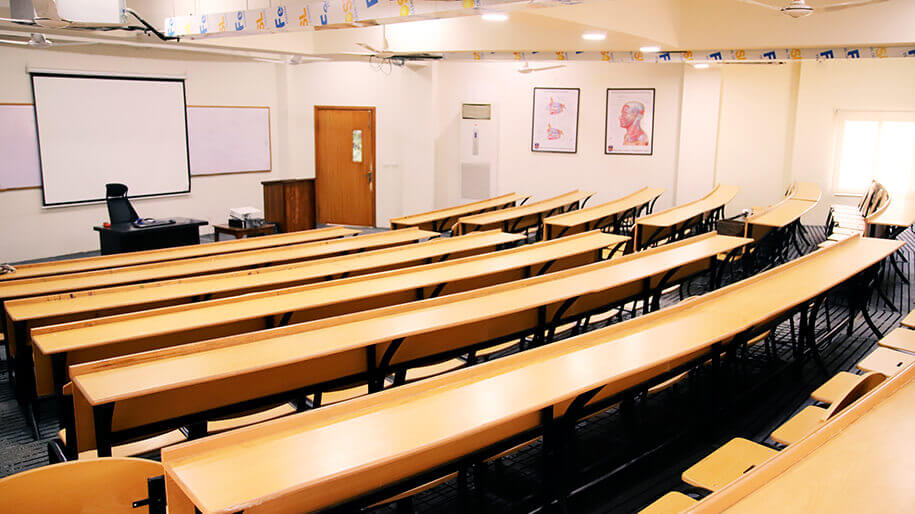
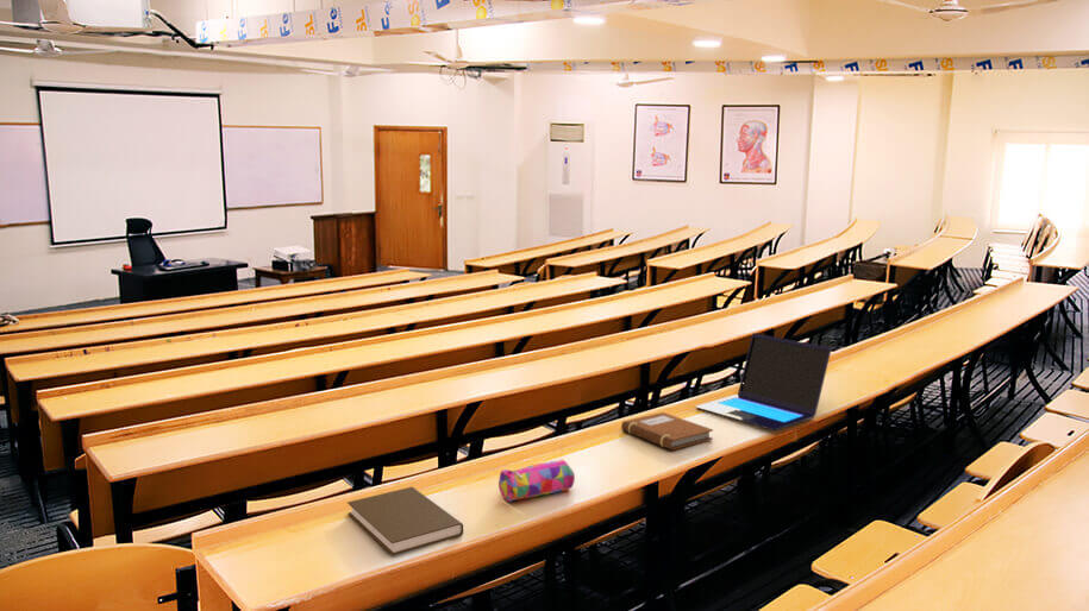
+ book (403, 517)
+ laptop (763, 378)
+ notebook (664, 429)
+ pencil case (536, 479)
